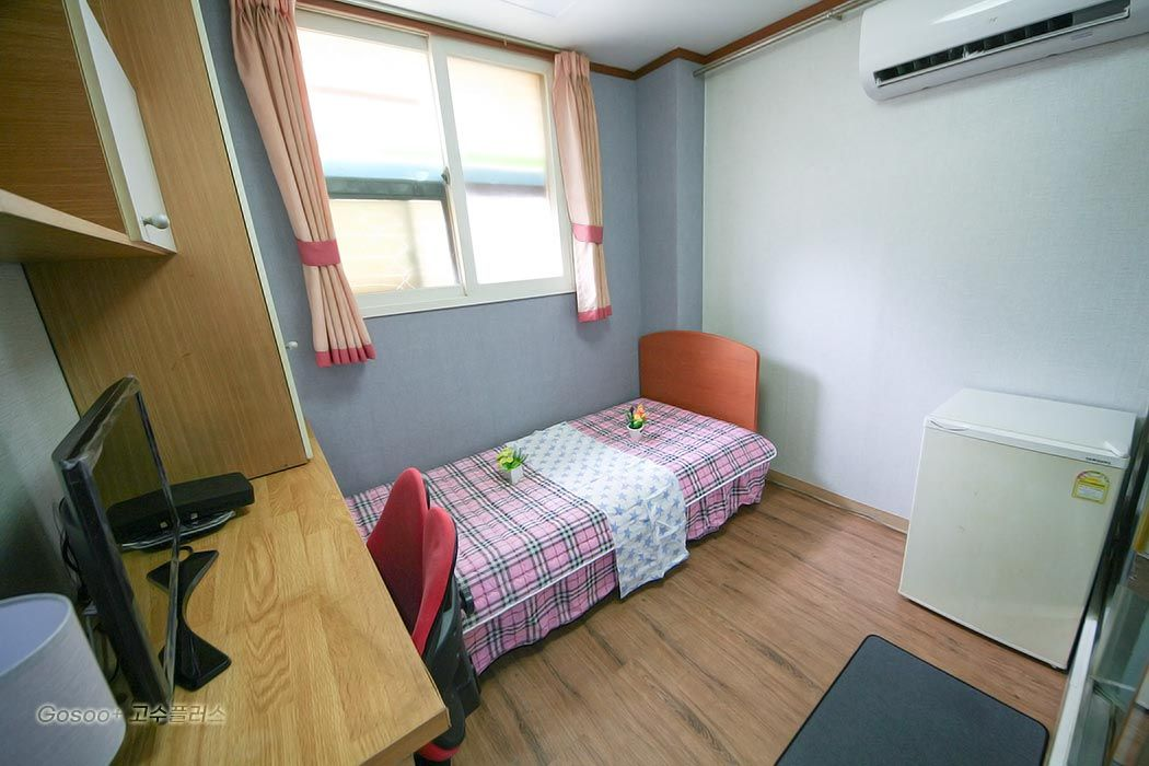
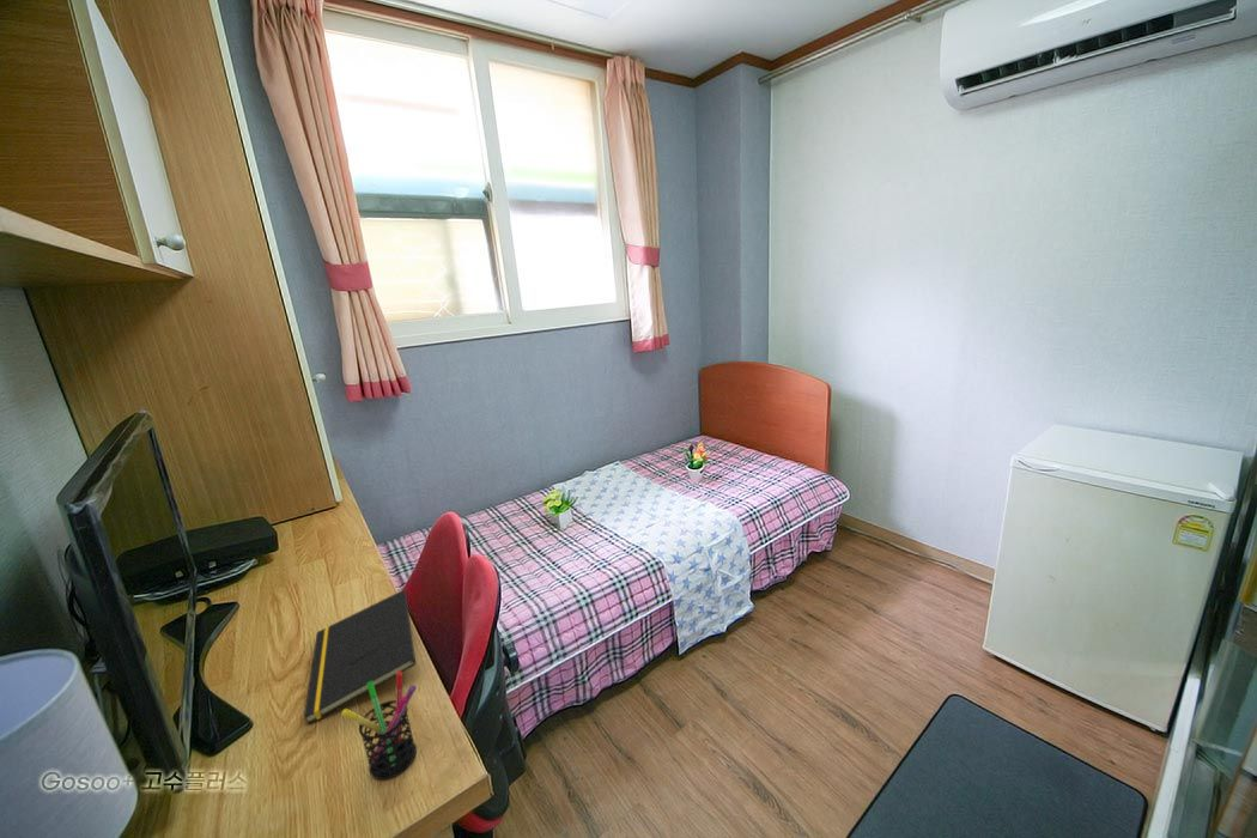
+ notepad (363, 646)
+ pen holder (385, 717)
